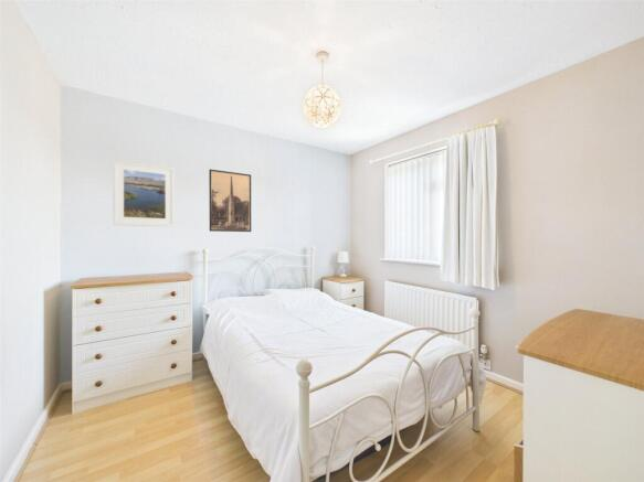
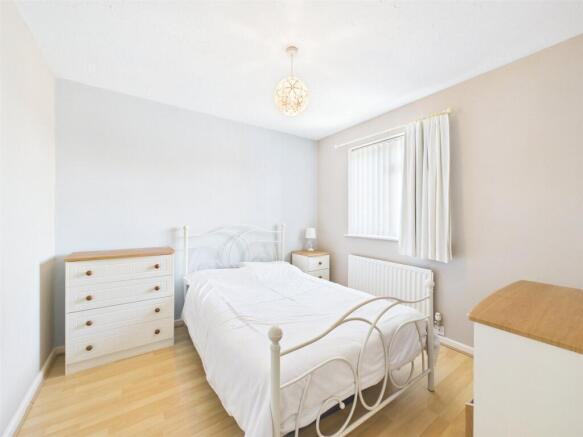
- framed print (145, 194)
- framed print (231, 202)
